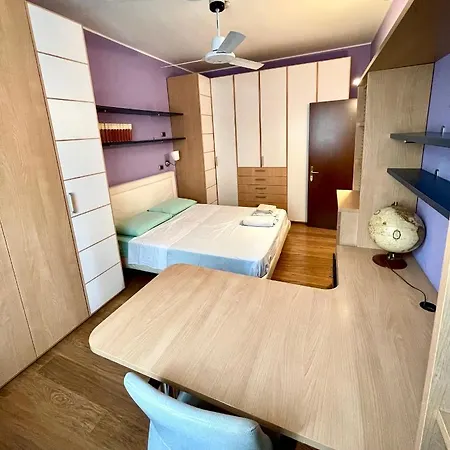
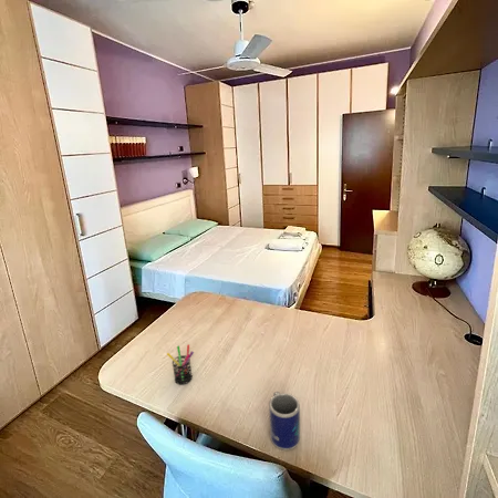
+ mug (282, 415)
+ pen holder (181, 361)
